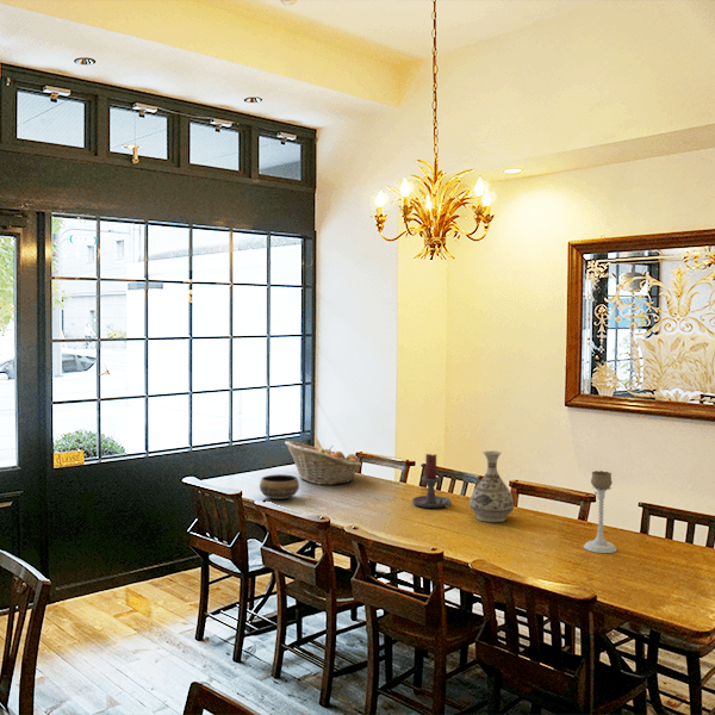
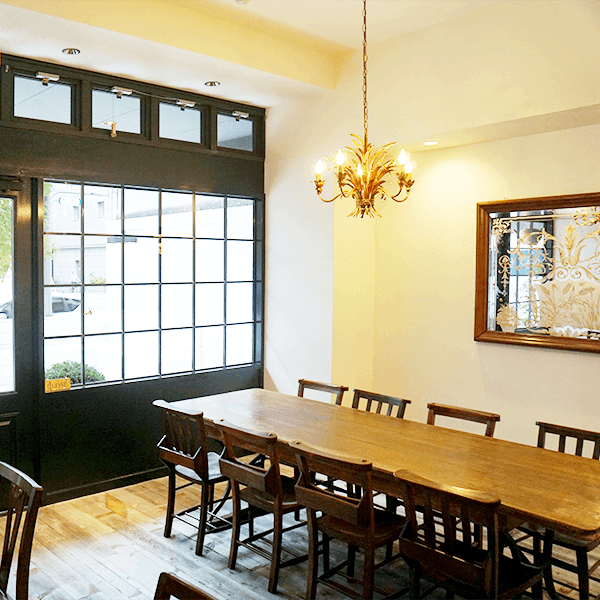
- bowl (279, 487)
- fruit basket (322, 460)
- vase (491, 485)
- candle holder (434, 479)
- candle holder (601, 510)
